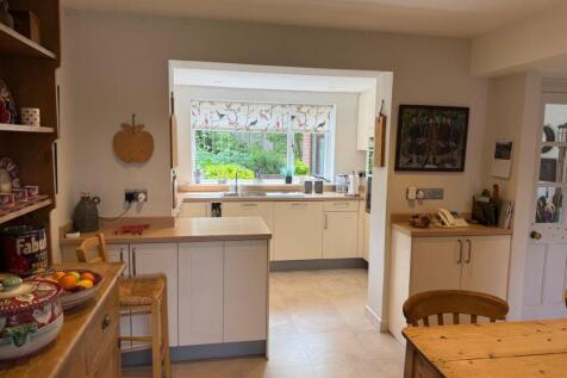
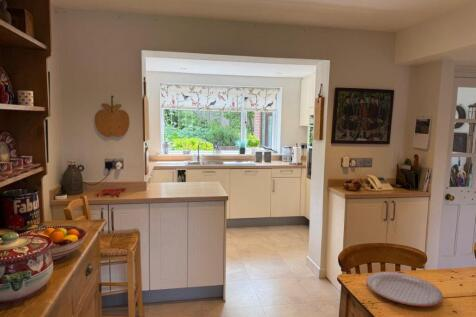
+ plate (402, 289)
